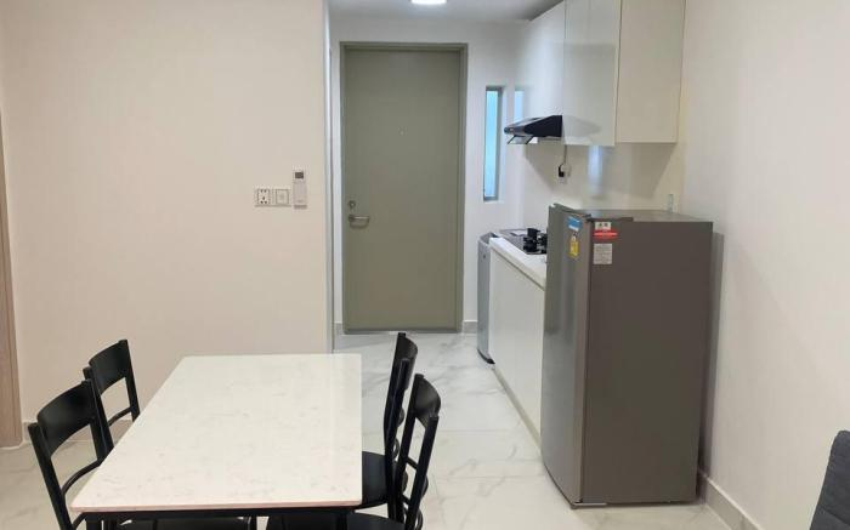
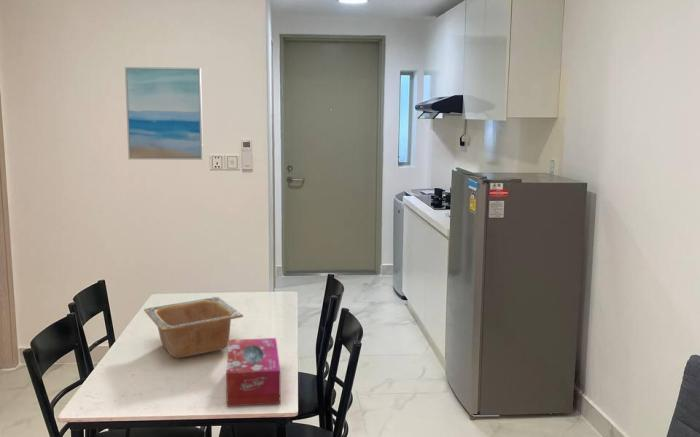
+ serving bowl (192, 328)
+ wall art (164, 113)
+ tissue box (253, 369)
